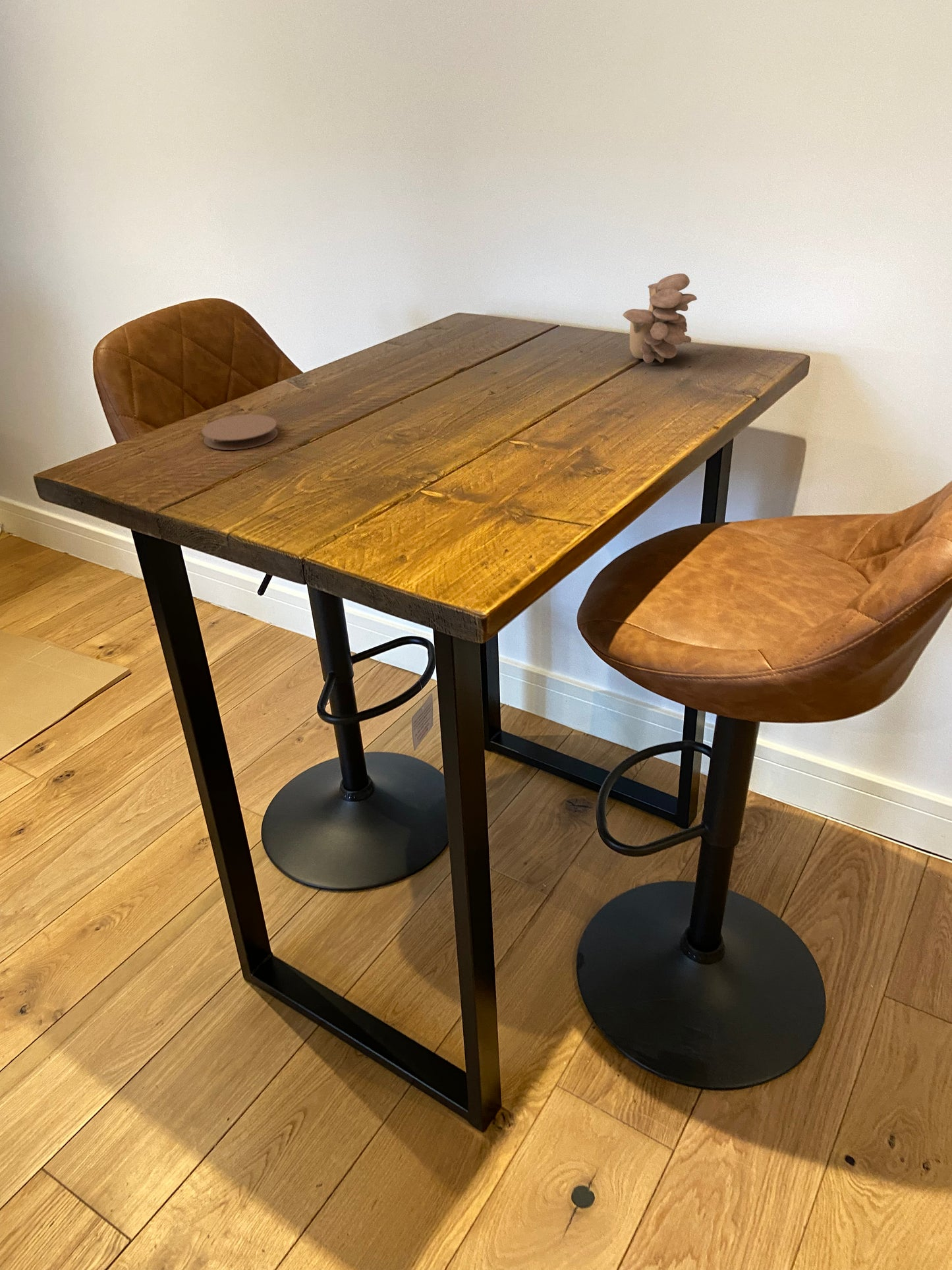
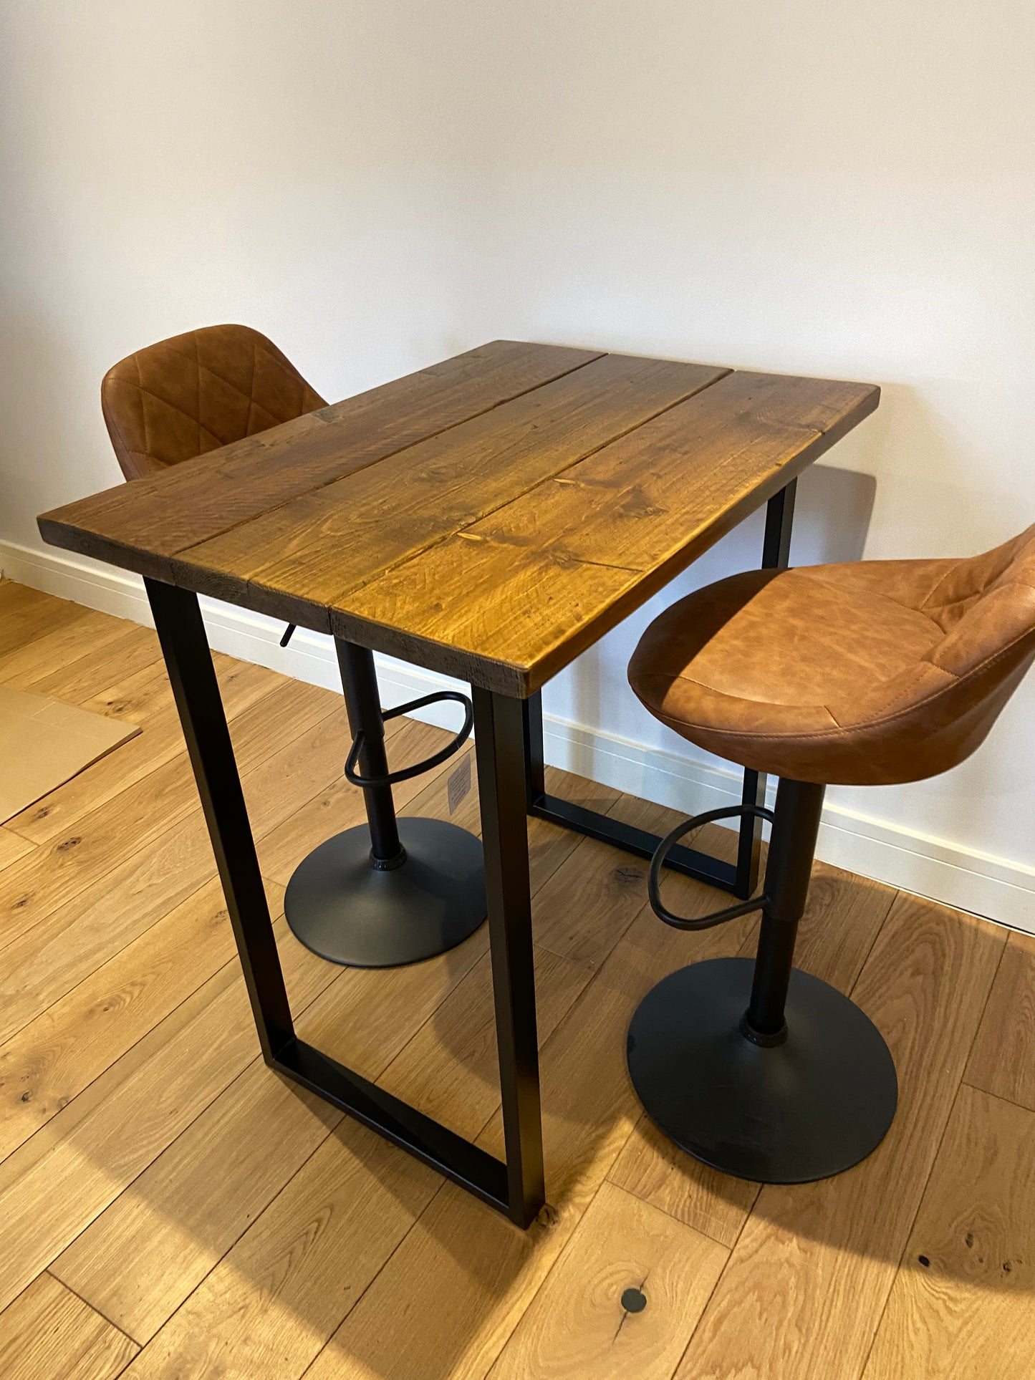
- coaster (240, 431)
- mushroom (662, 318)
